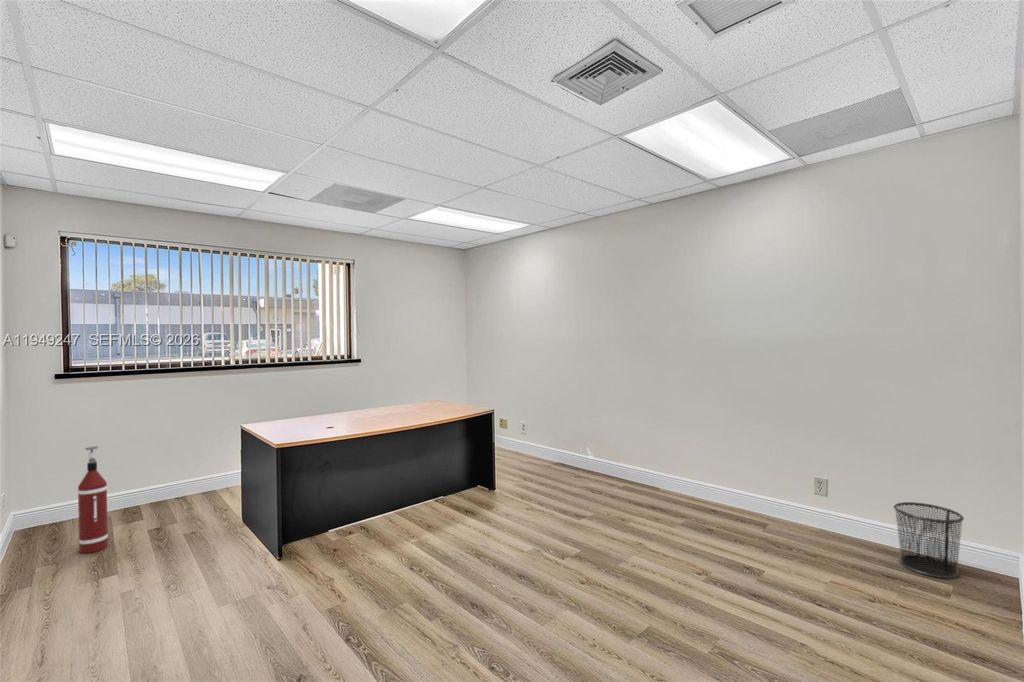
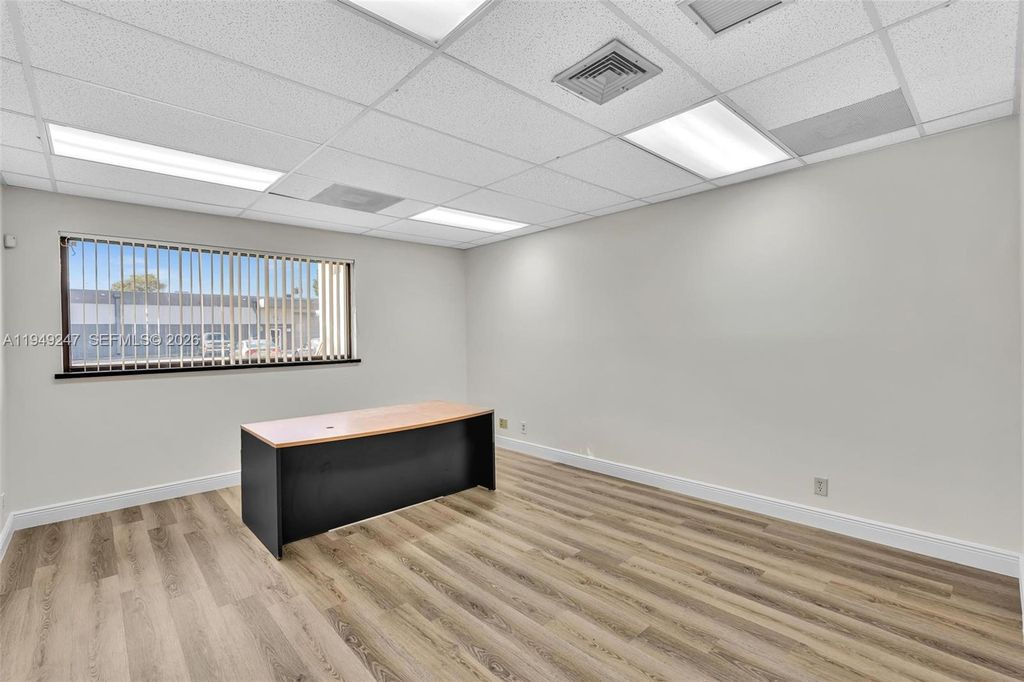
- fire extinguisher (93, 499)
- waste bin (927, 538)
